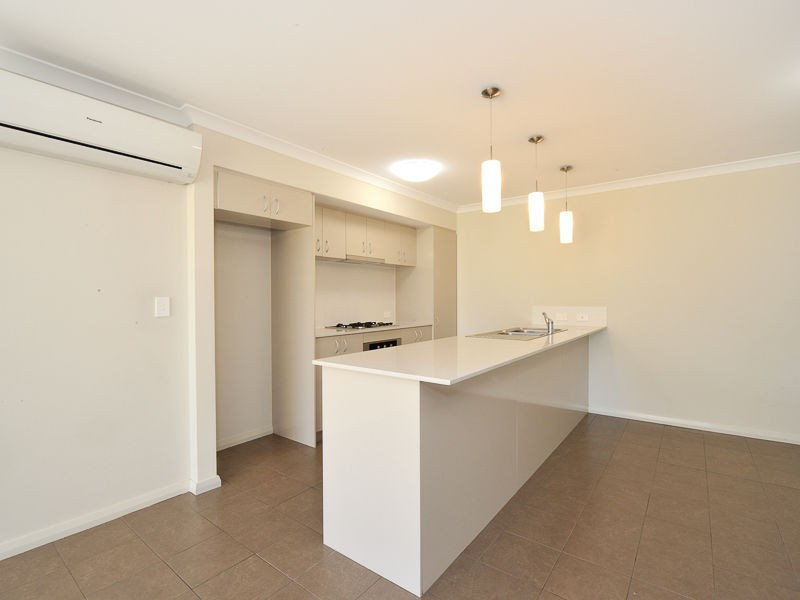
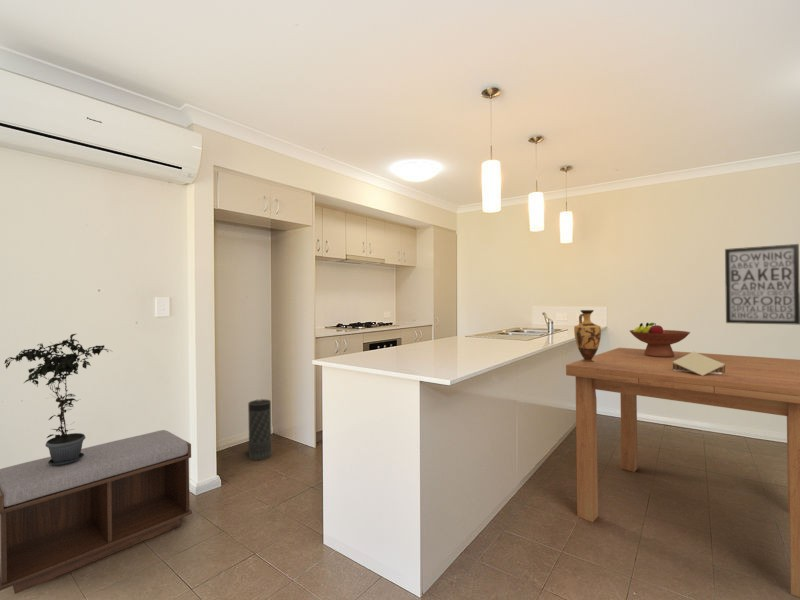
+ potted plant (62, 398)
+ fruit bowl (658, 338)
+ dining table (696, 403)
+ vase (587, 335)
+ wall art (760, 285)
+ canister (258, 426)
+ napkin holder (698, 362)
+ bench (100, 497)
